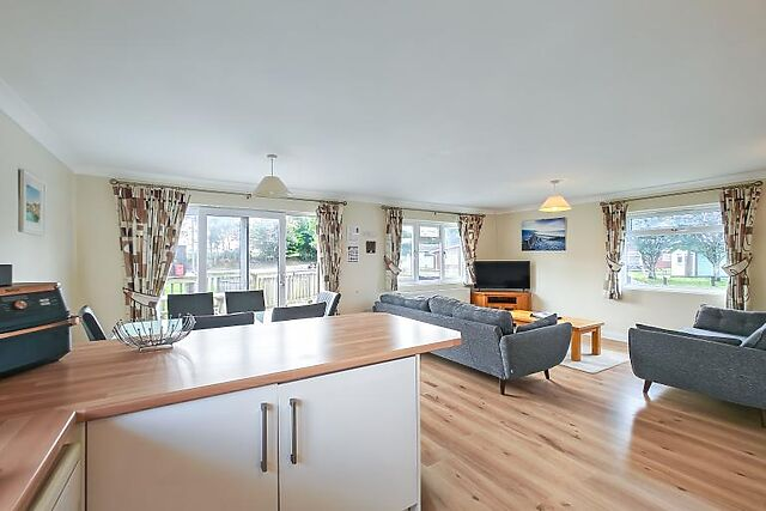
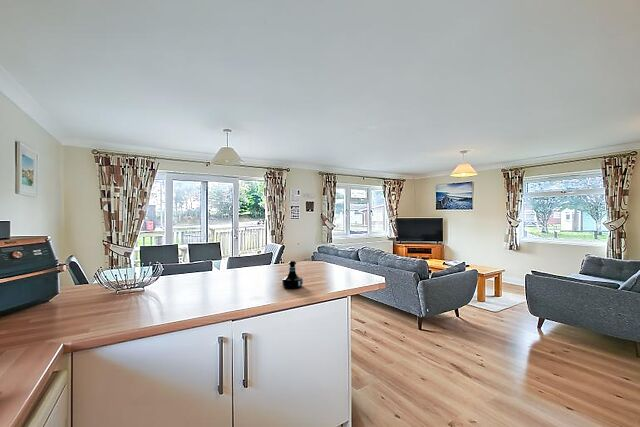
+ tequila bottle (292, 273)
